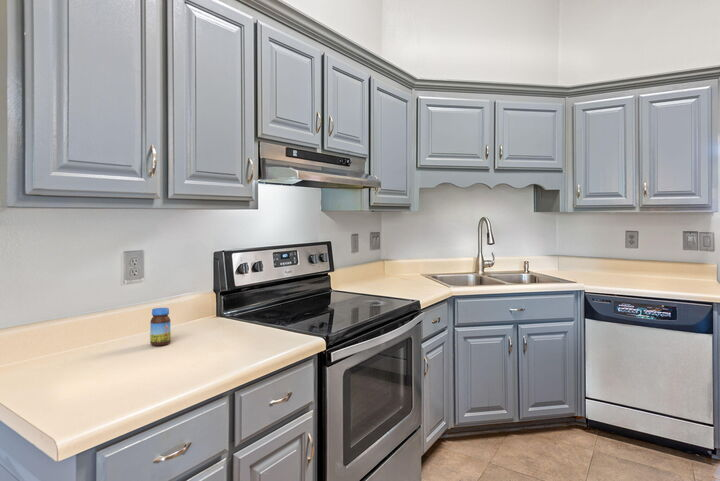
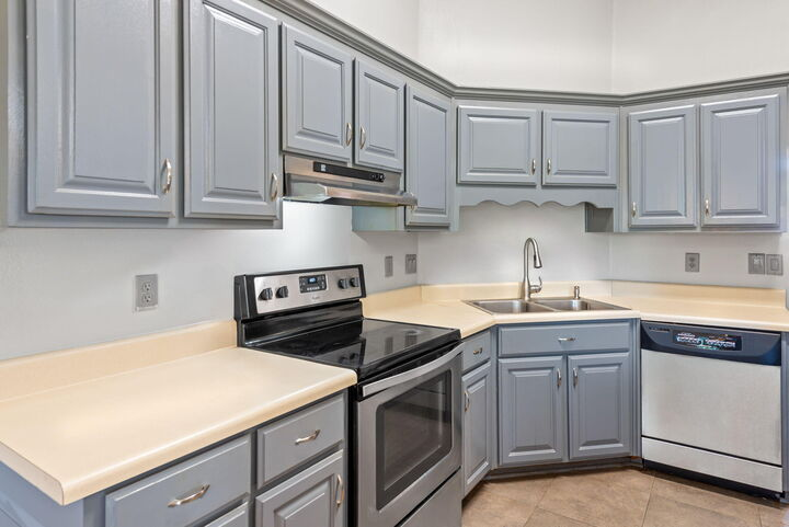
- jar (160, 325)
